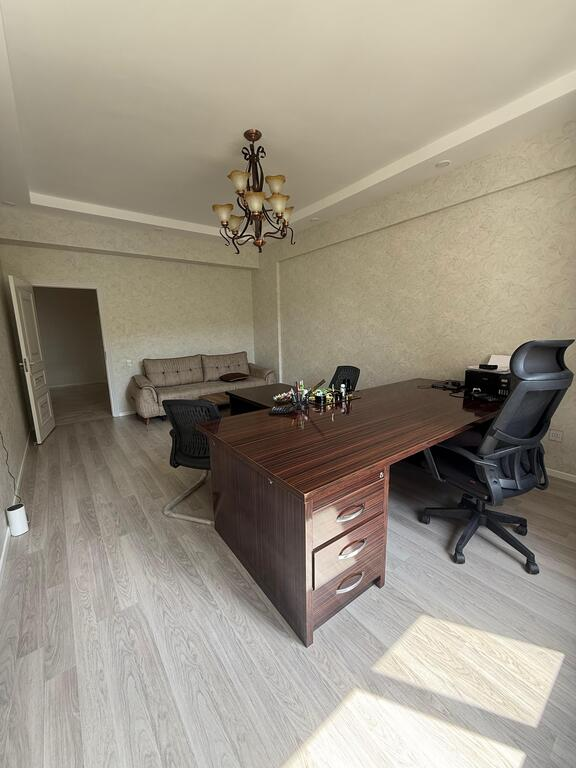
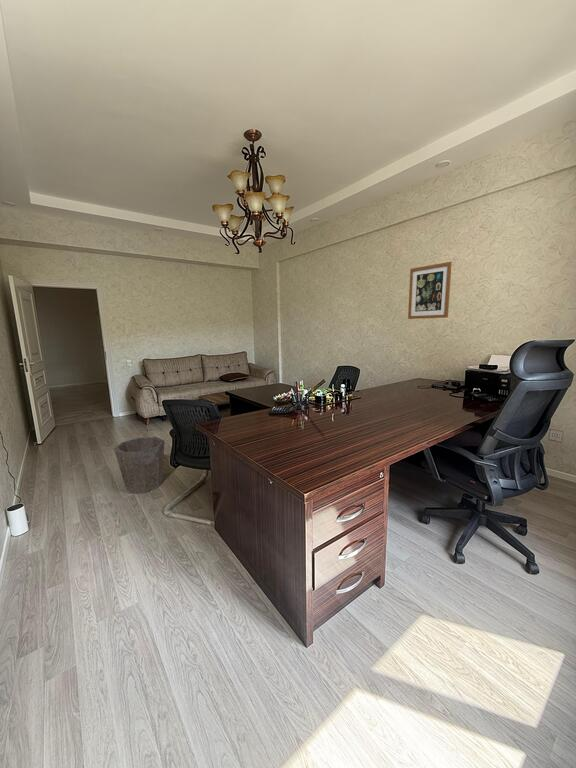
+ waste bin (142, 465)
+ wall art (428, 292)
